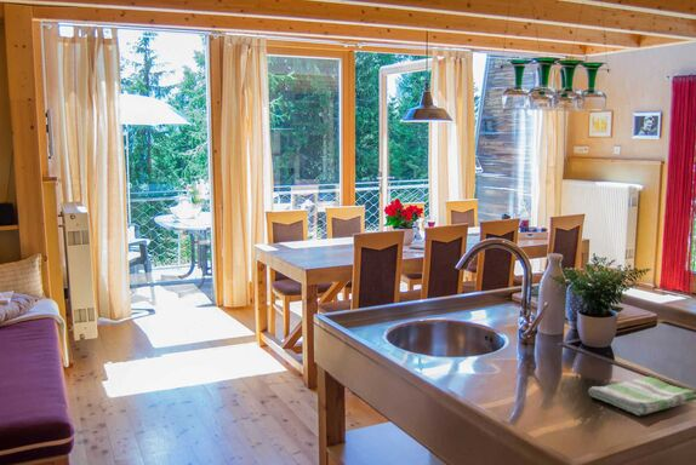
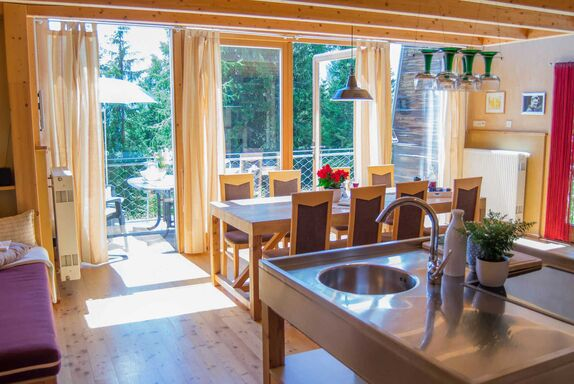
- dish towel (641, 391)
